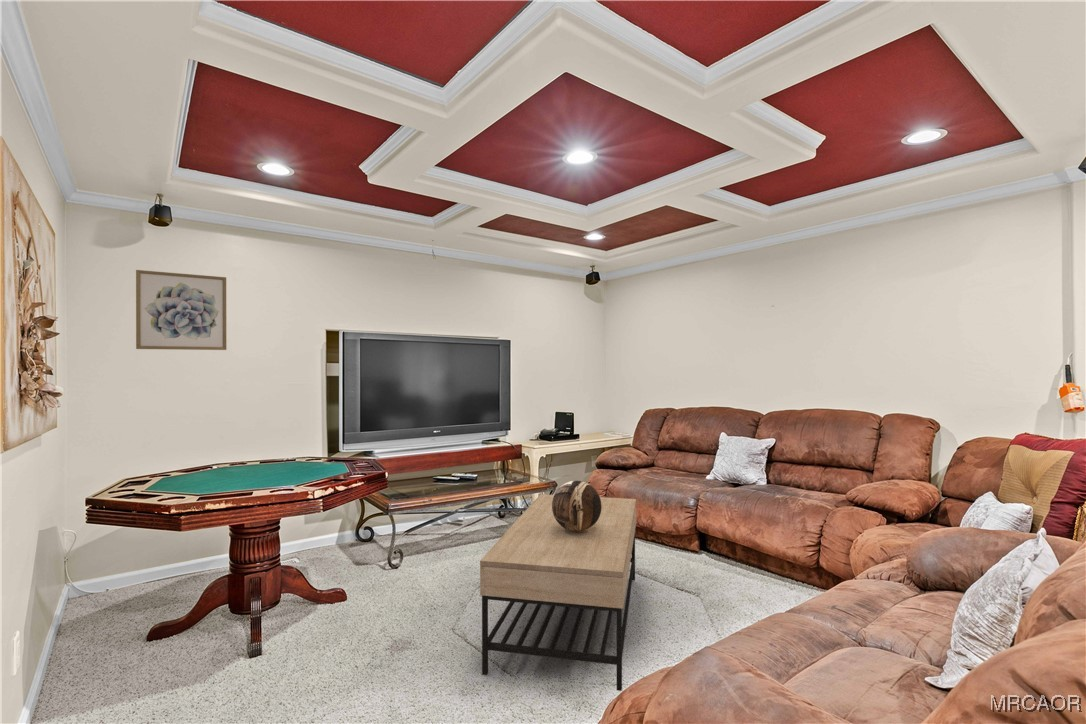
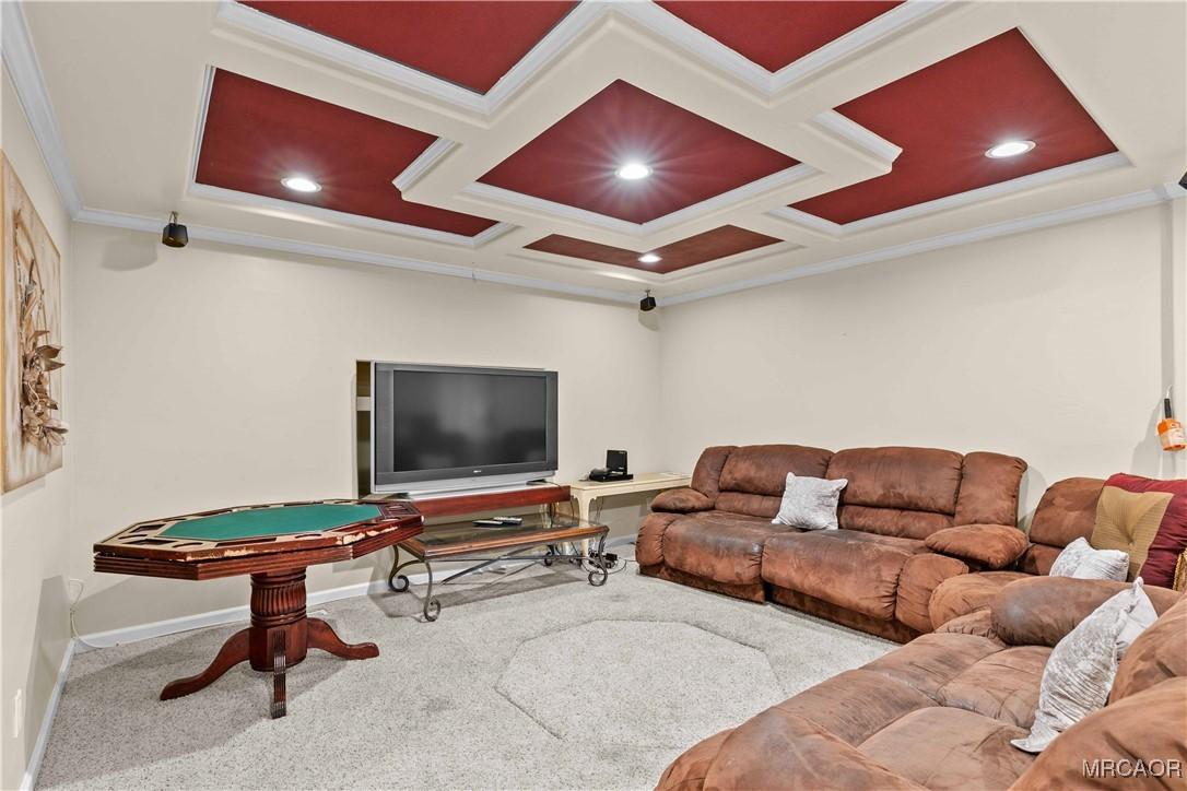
- wall art (183, 311)
- decorative bowl (576, 505)
- coffee table (572, 571)
